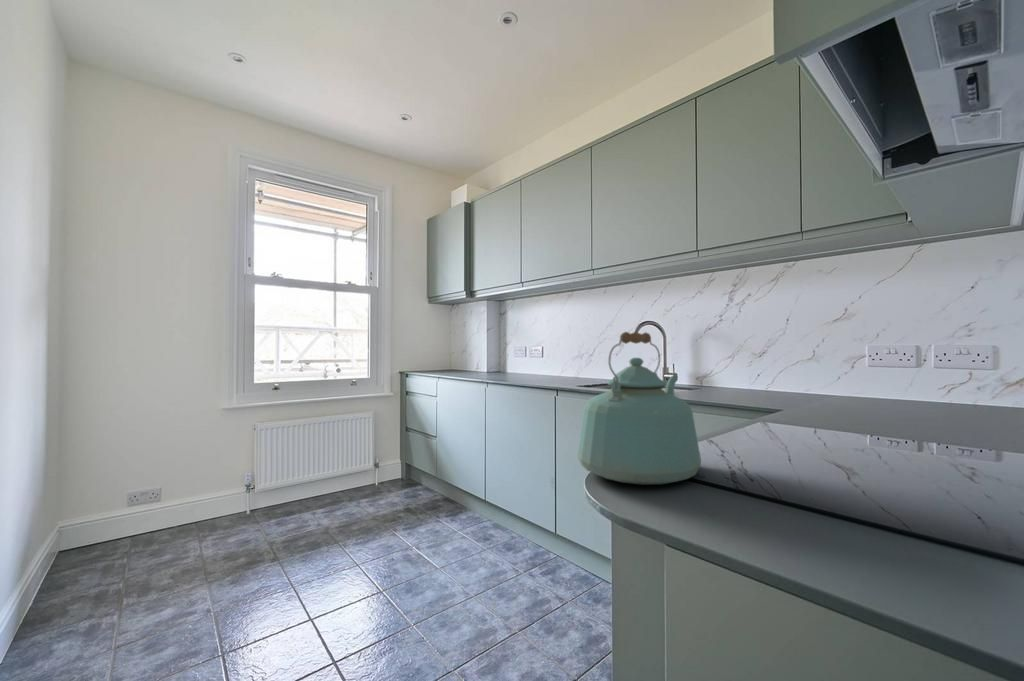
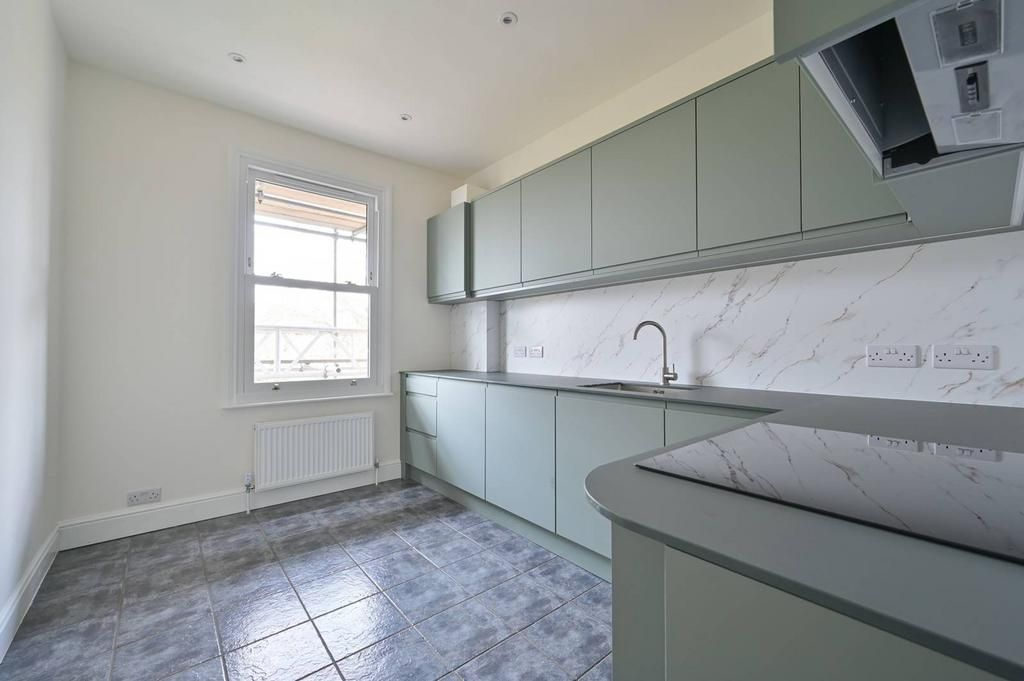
- kettle (642, 400)
